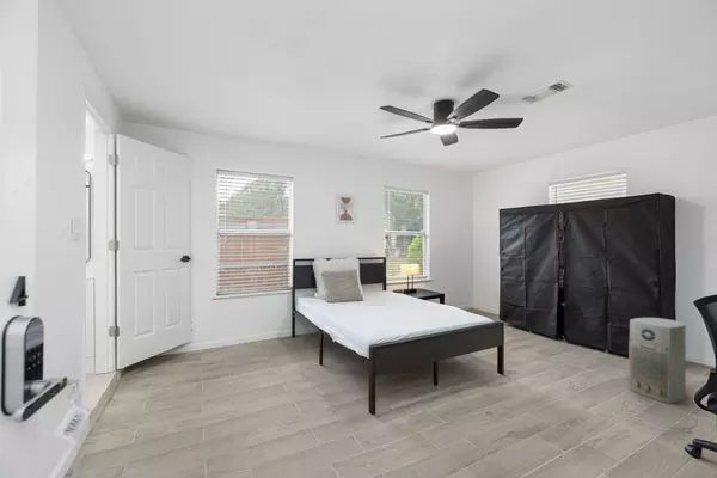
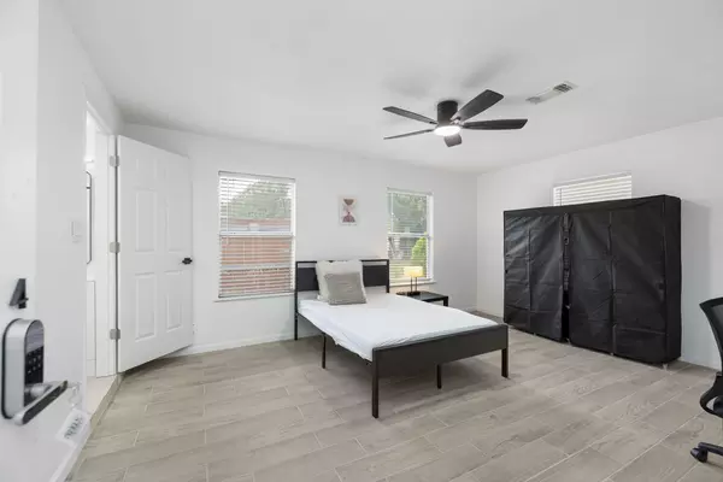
- air purifier (658, 356)
